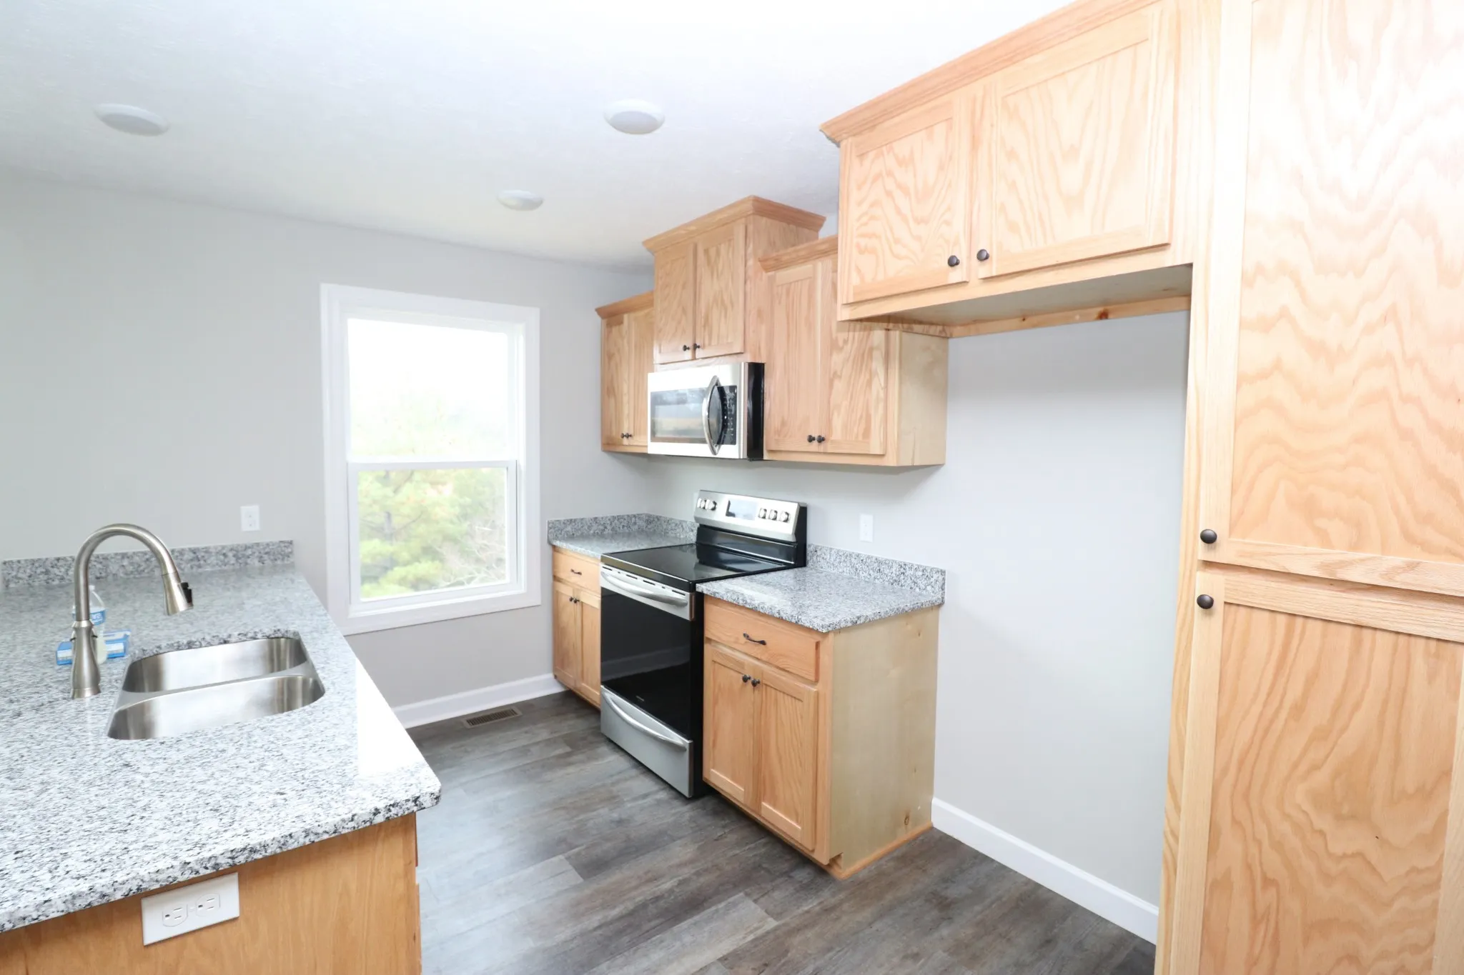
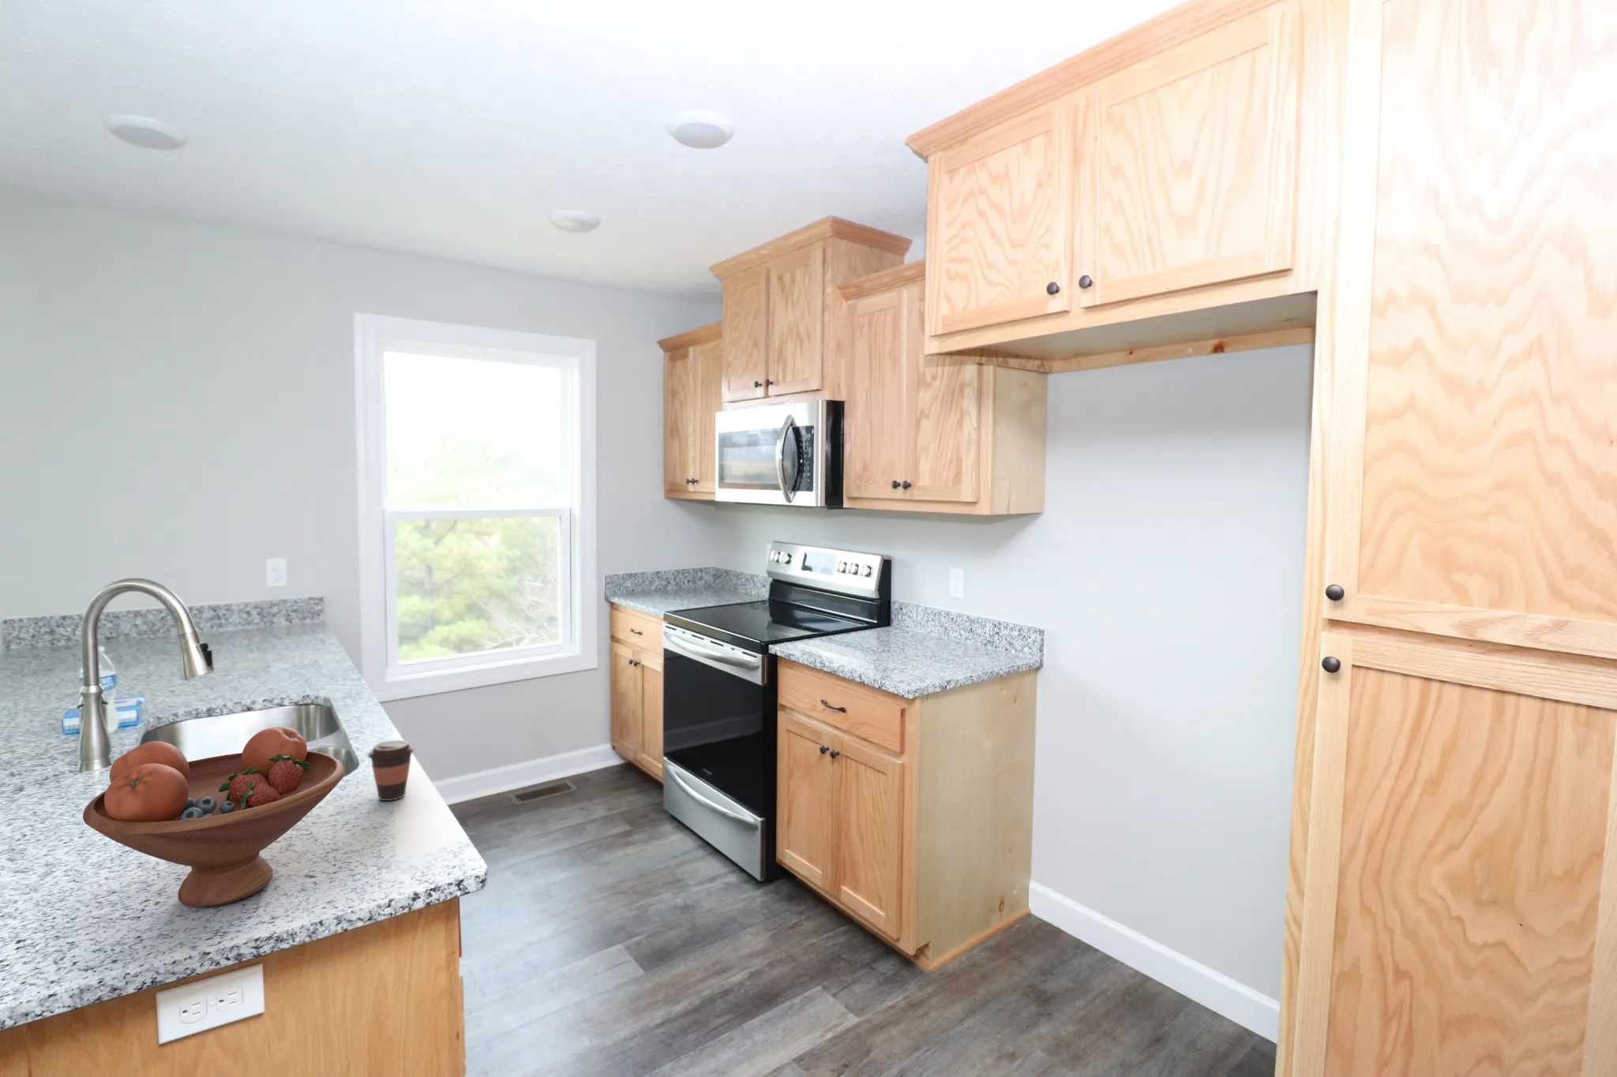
+ fruit bowl (225, 816)
+ coffee cup (392, 770)
